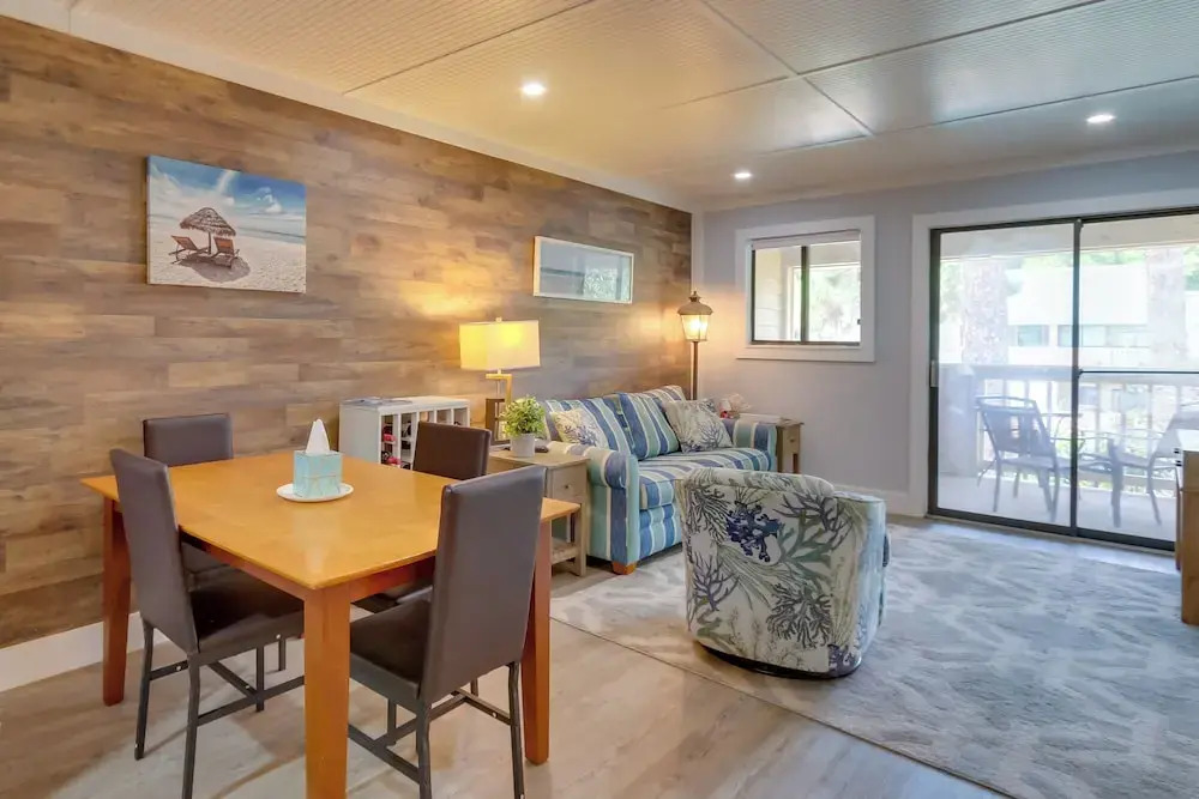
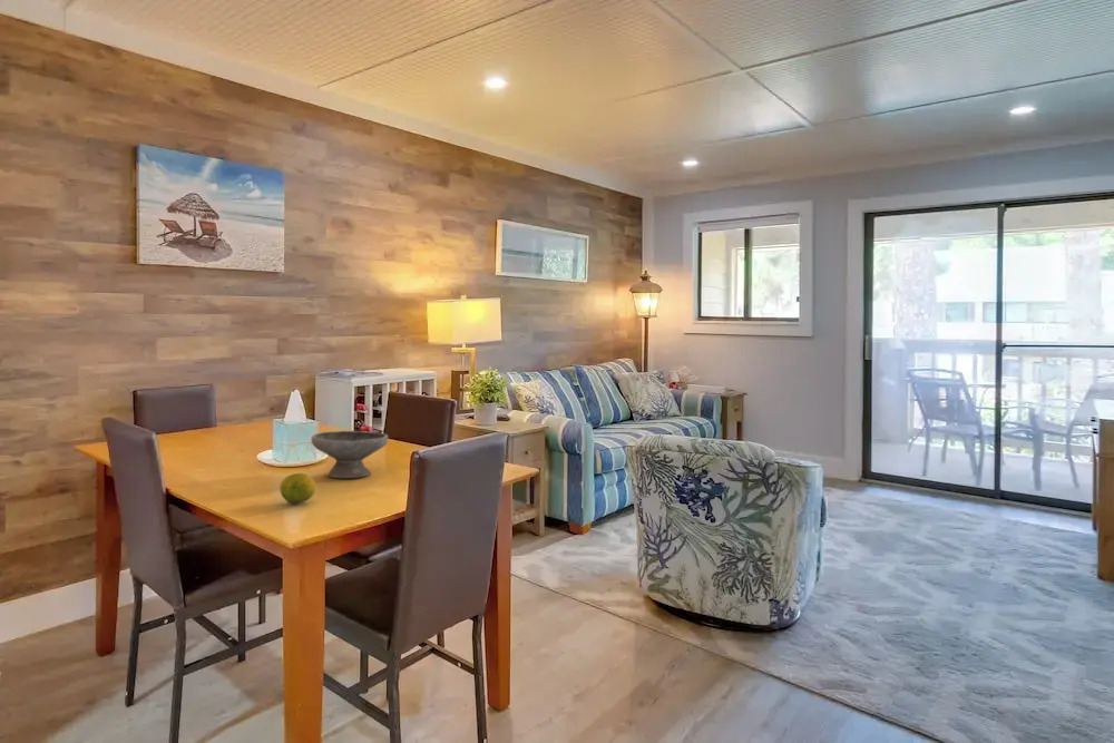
+ bowl (350, 453)
+ fruit (297, 488)
